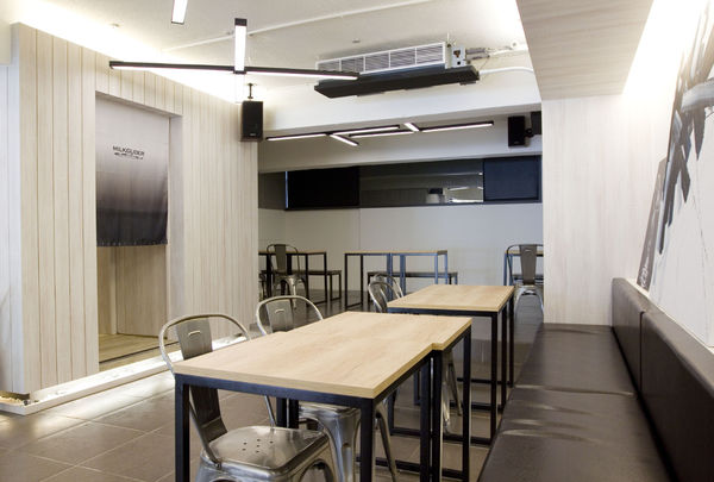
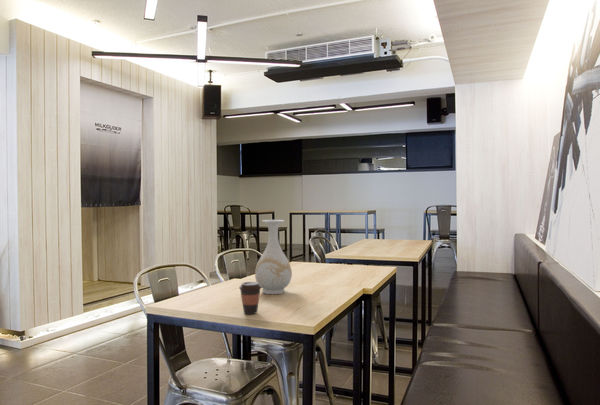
+ vase (273, 256)
+ coffee cup (250, 298)
